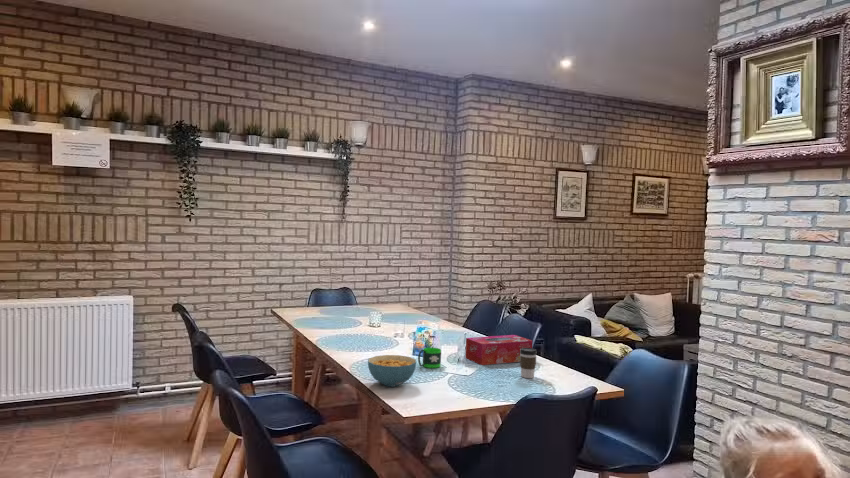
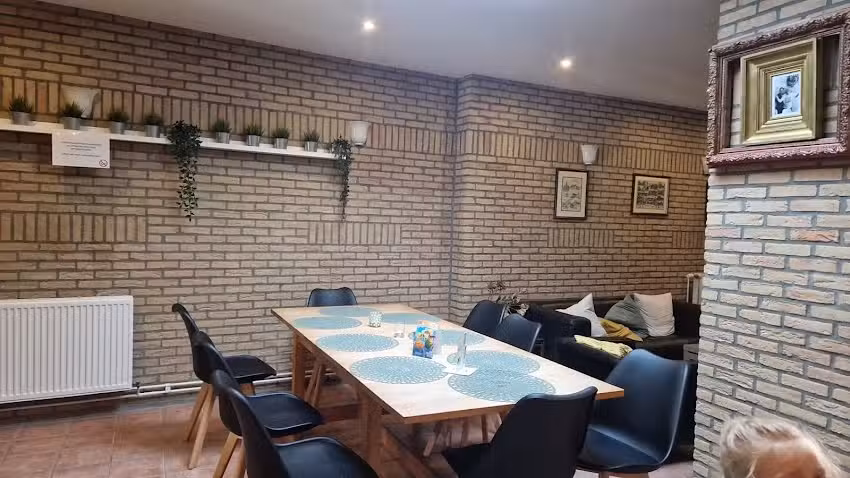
- coffee cup (527, 362)
- mug (428, 357)
- cereal bowl (391, 372)
- tissue box (498, 349)
